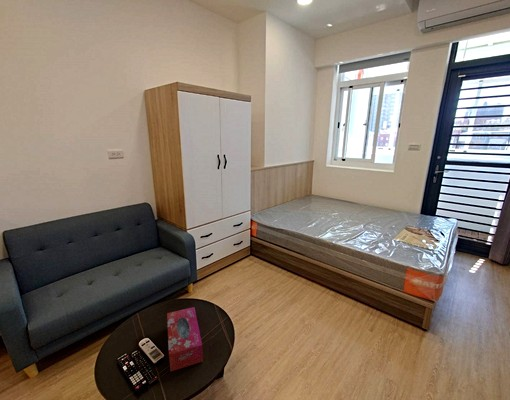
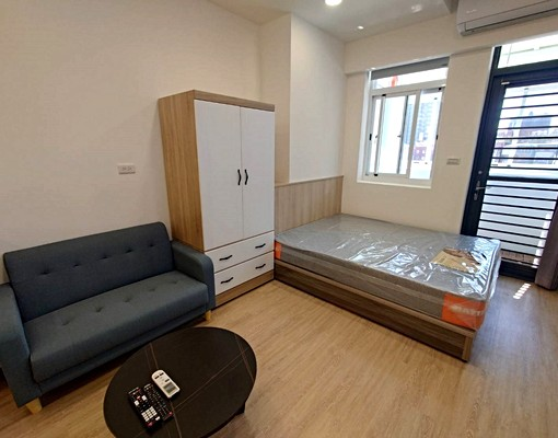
- tissue box (183, 335)
